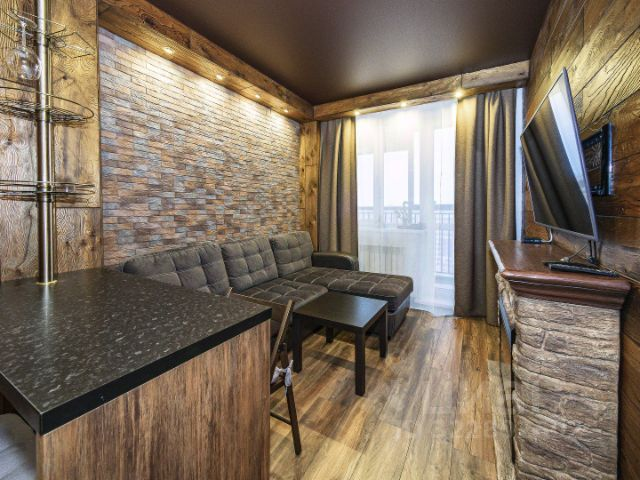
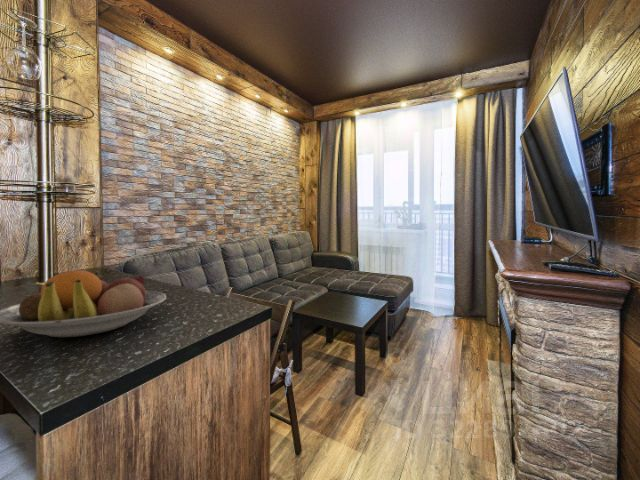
+ fruit bowl (90, 297)
